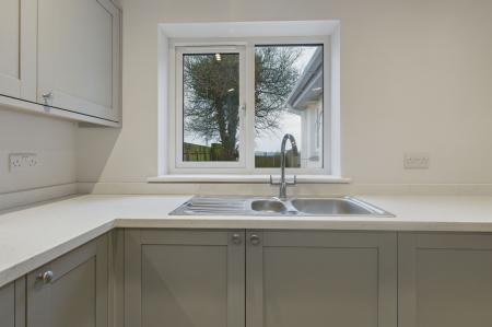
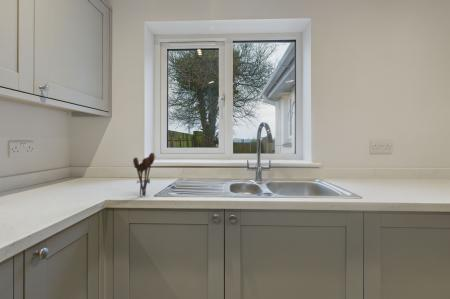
+ utensil holder (145, 174)
